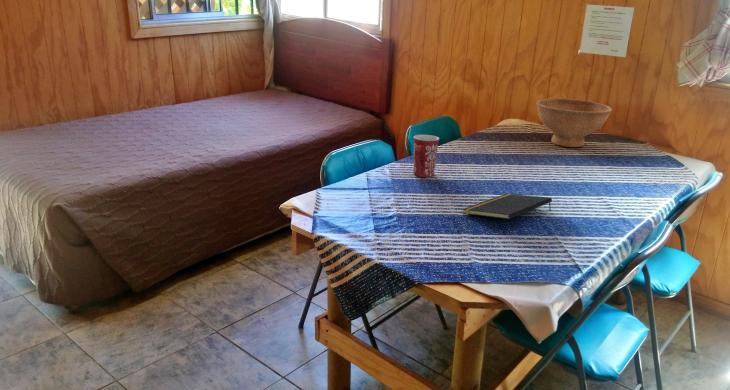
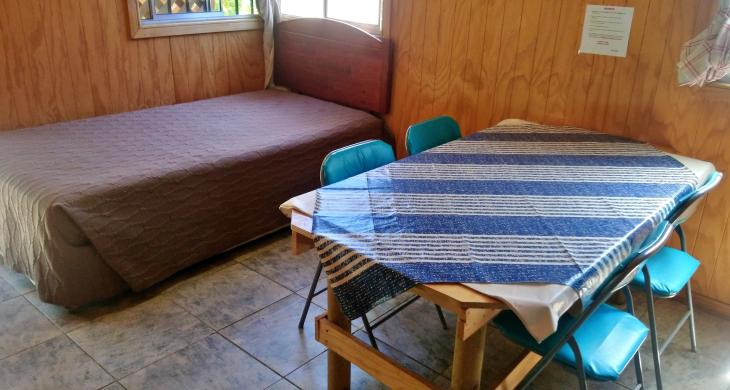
- bowl (570, 124)
- mug (422, 157)
- notepad (507, 205)
